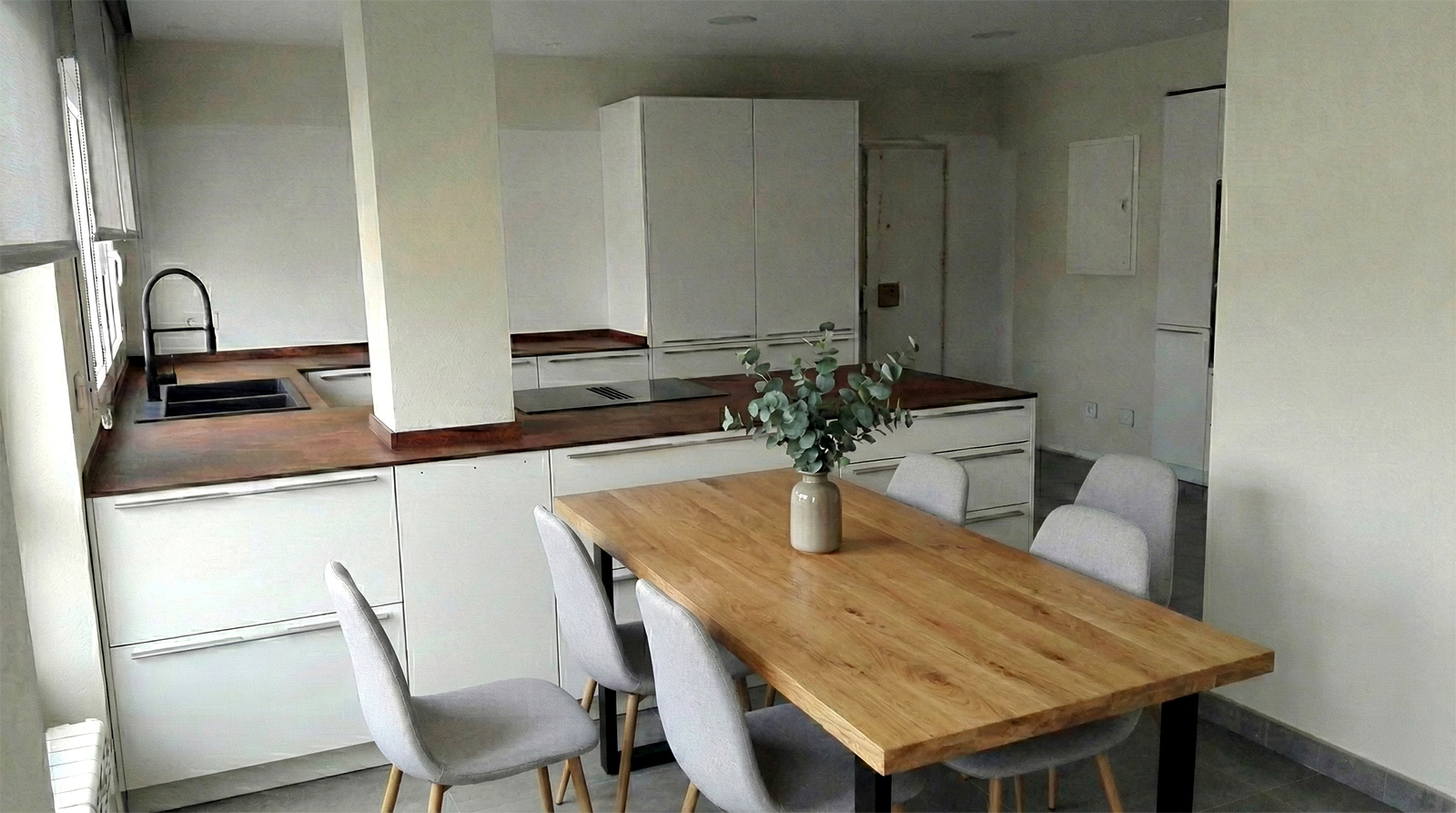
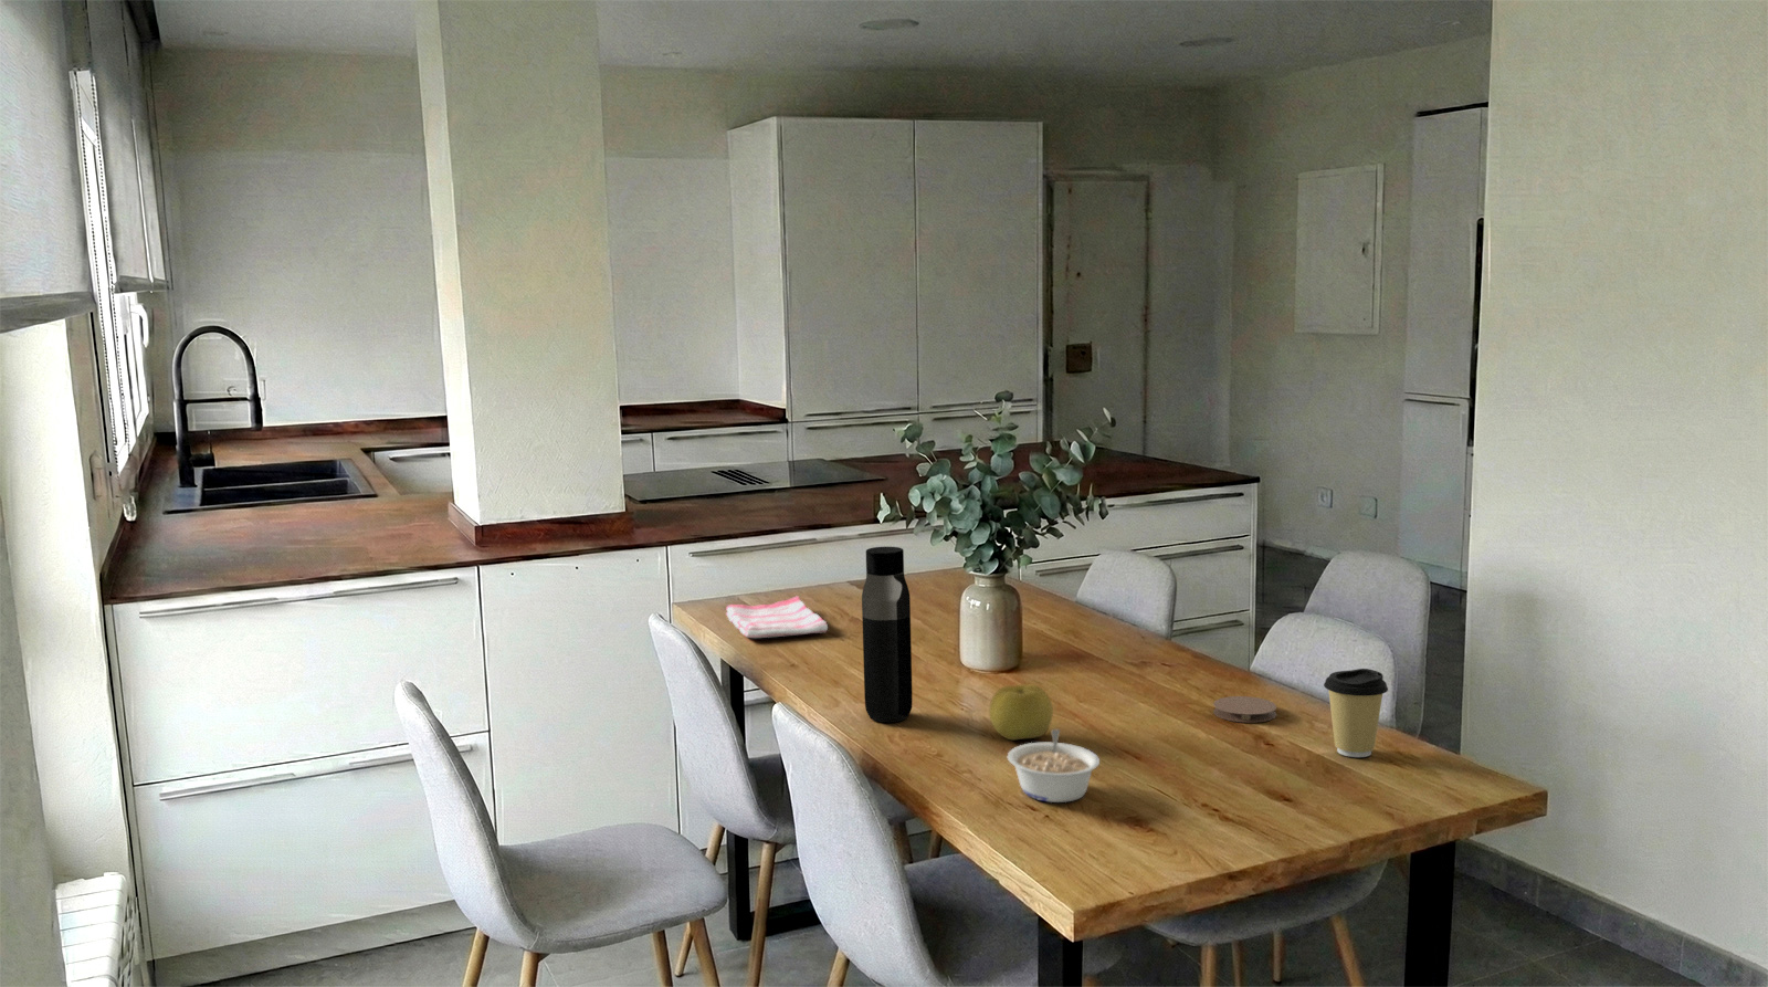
+ coaster (1245, 709)
+ coffee cup (1355, 713)
+ legume (1050, 770)
+ dish towel (775, 617)
+ water bottle (886, 634)
+ fruit (1021, 710)
